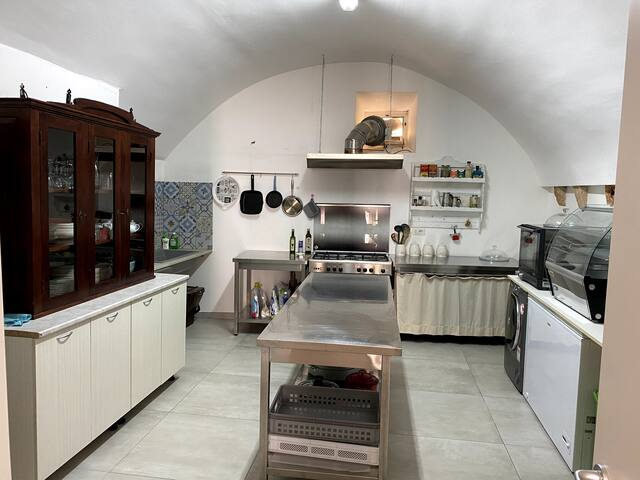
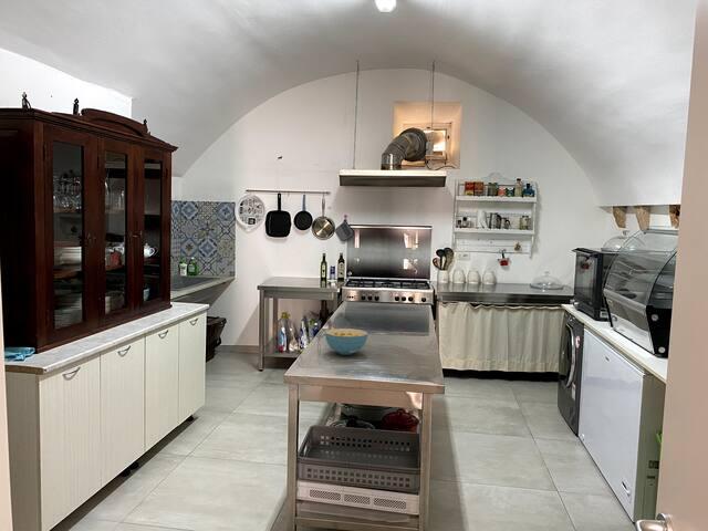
+ cereal bowl (345, 343)
